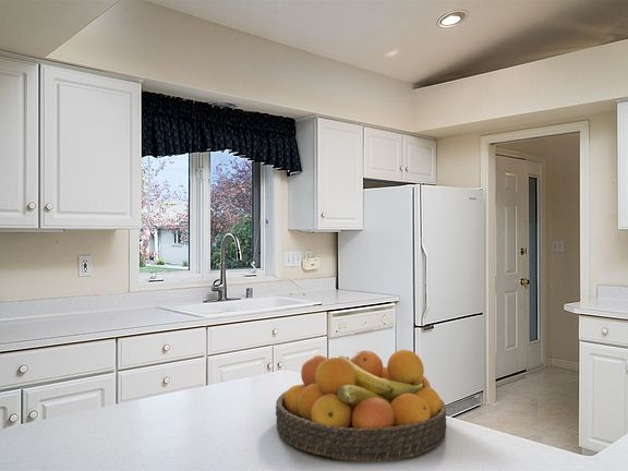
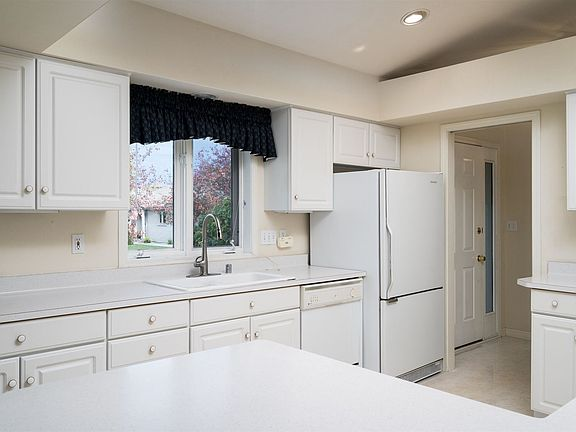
- fruit bowl (360, 388)
